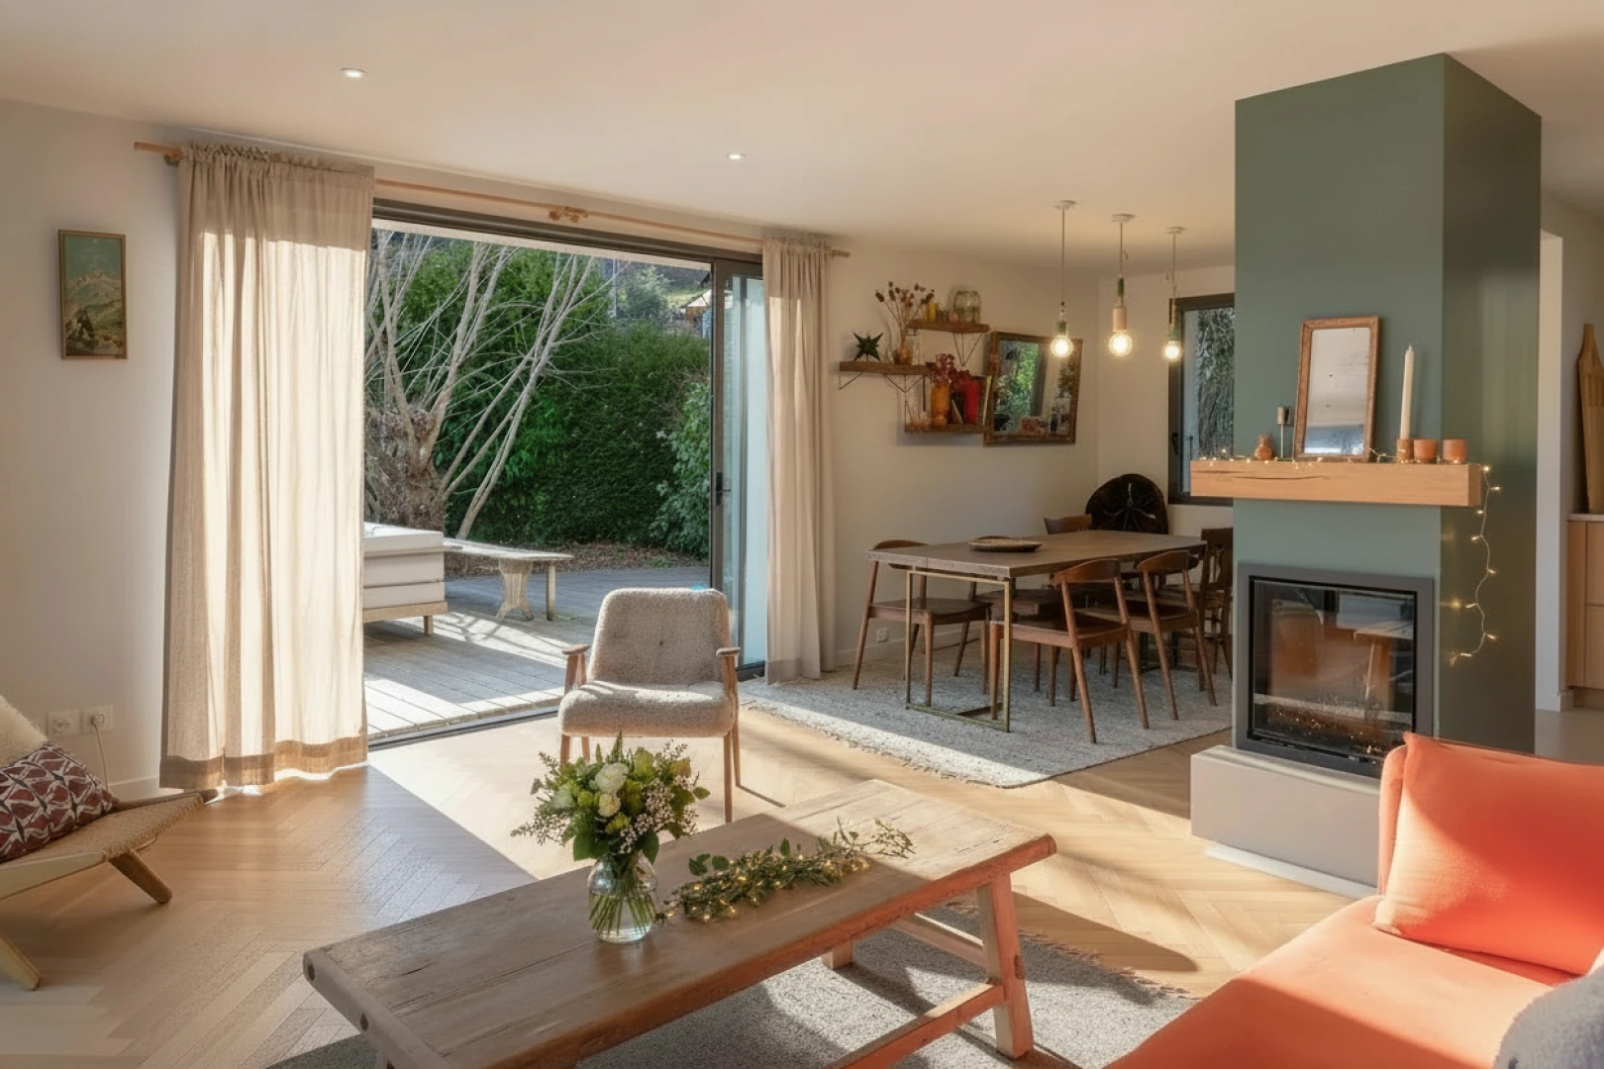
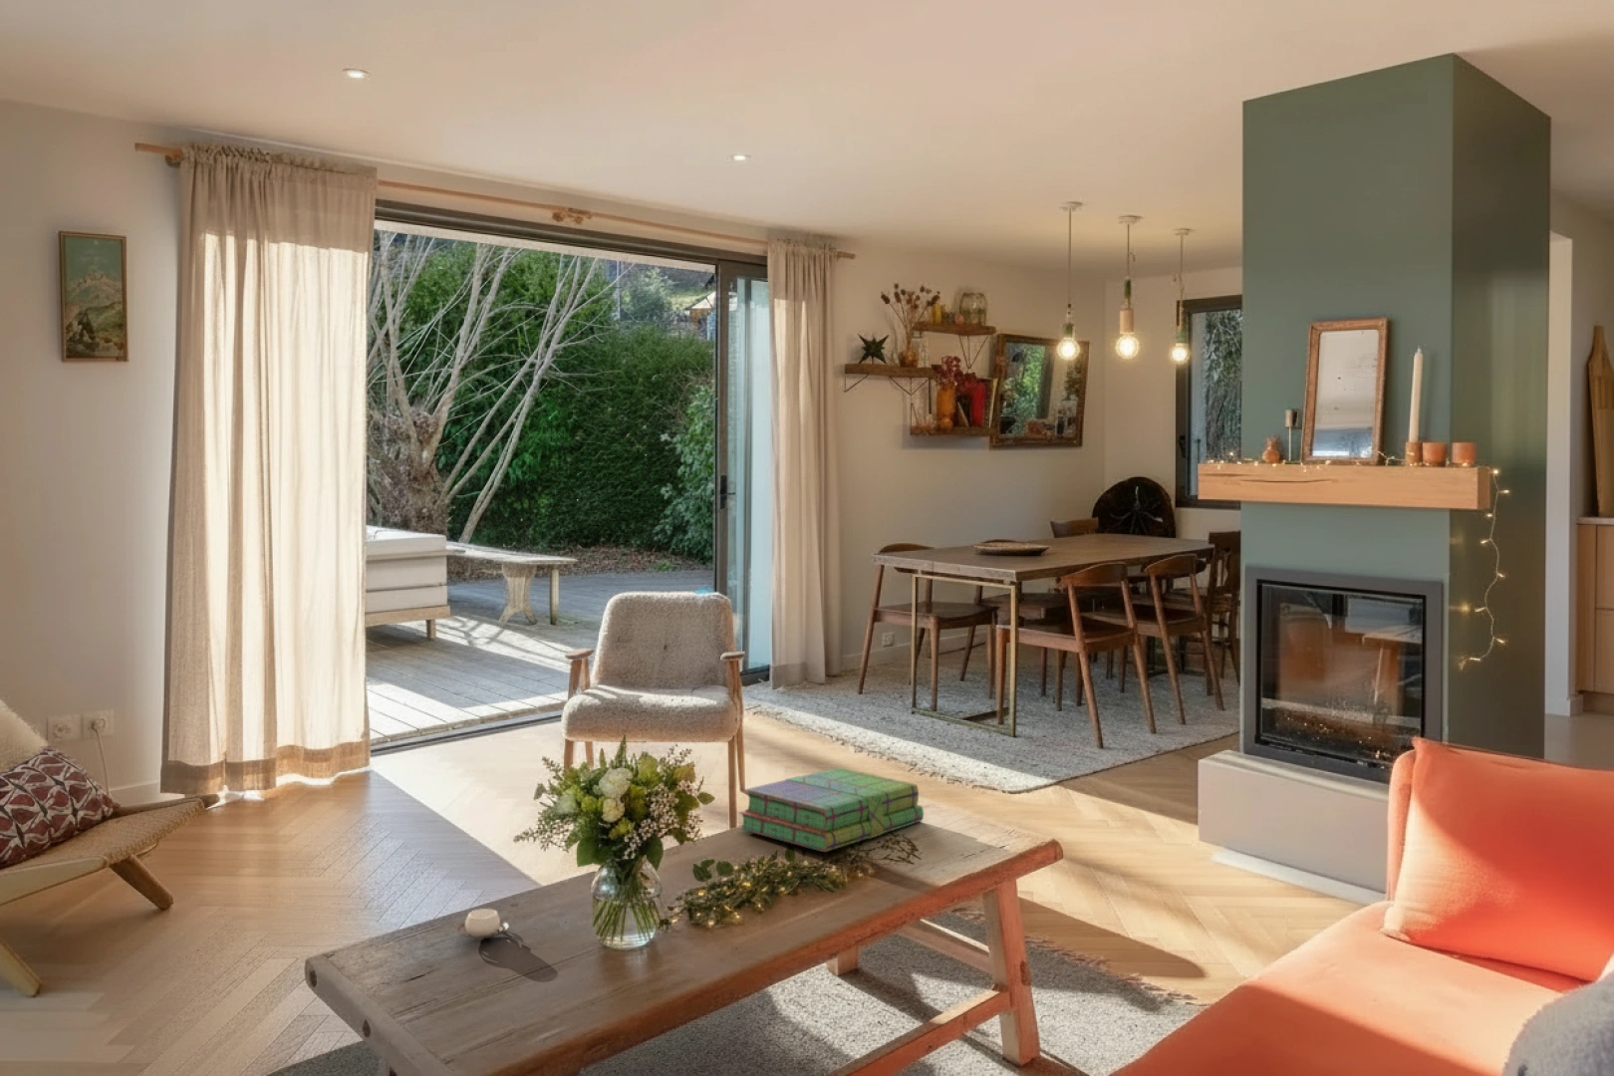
+ cup (483, 925)
+ stack of books (832, 806)
